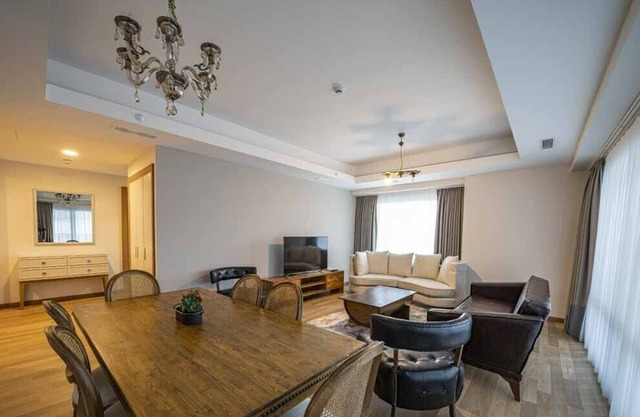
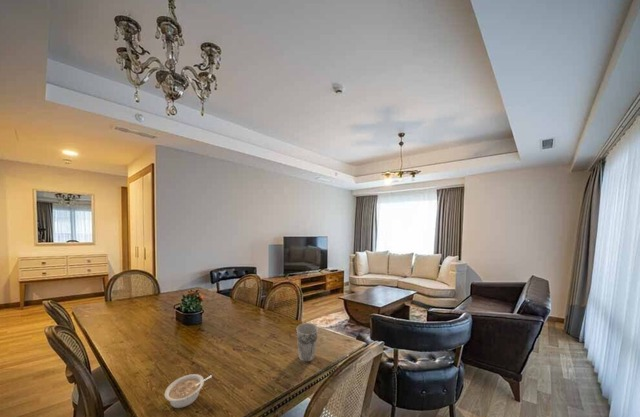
+ legume (186, 390)
+ cup (306, 342)
